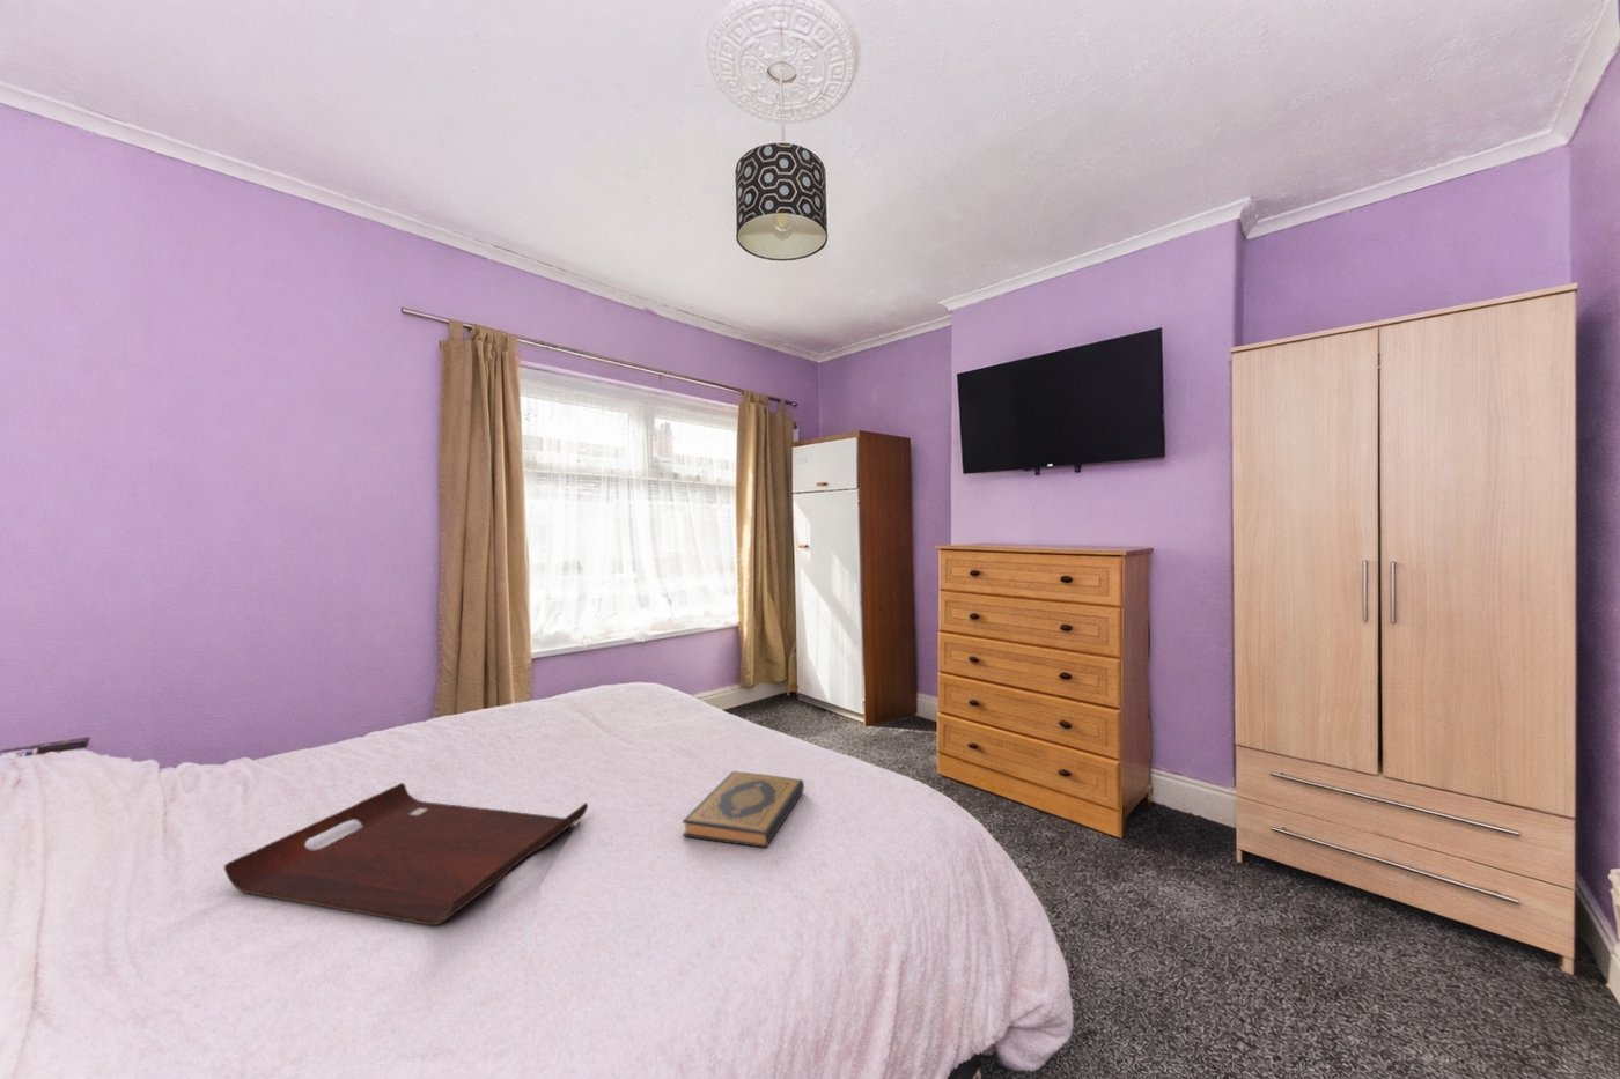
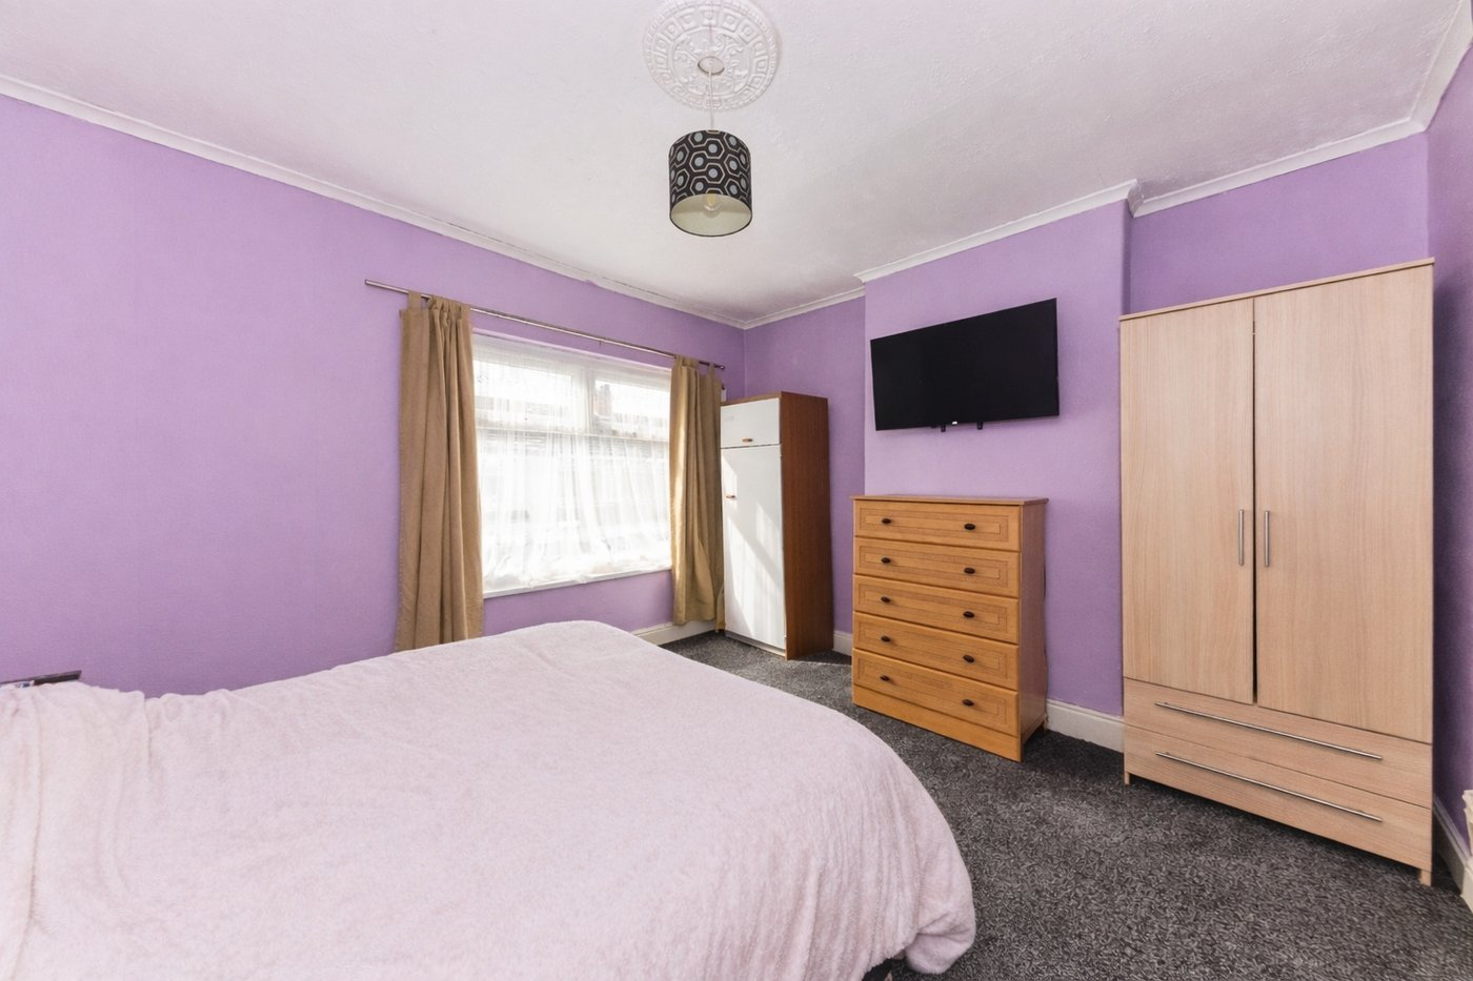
- serving tray (424, 841)
- hardback book (748, 804)
